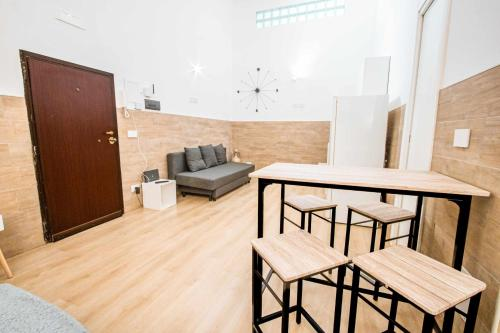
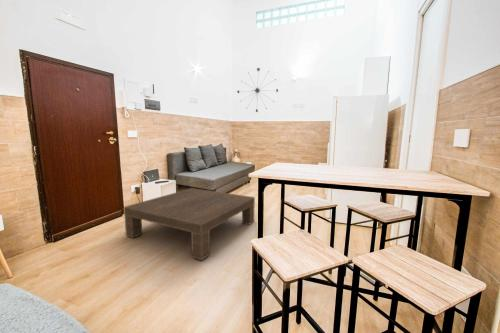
+ coffee table (195, 214)
